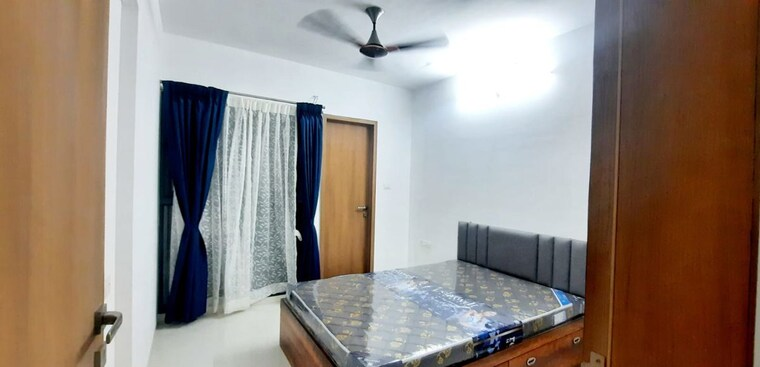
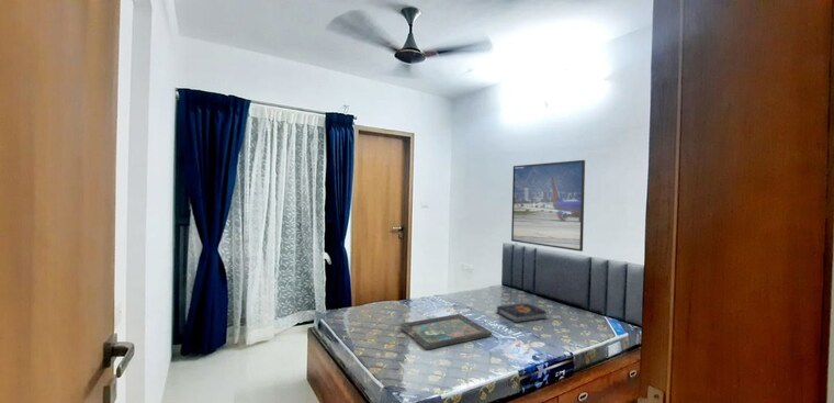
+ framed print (544, 204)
+ decorative tray (444, 329)
+ book (521, 312)
